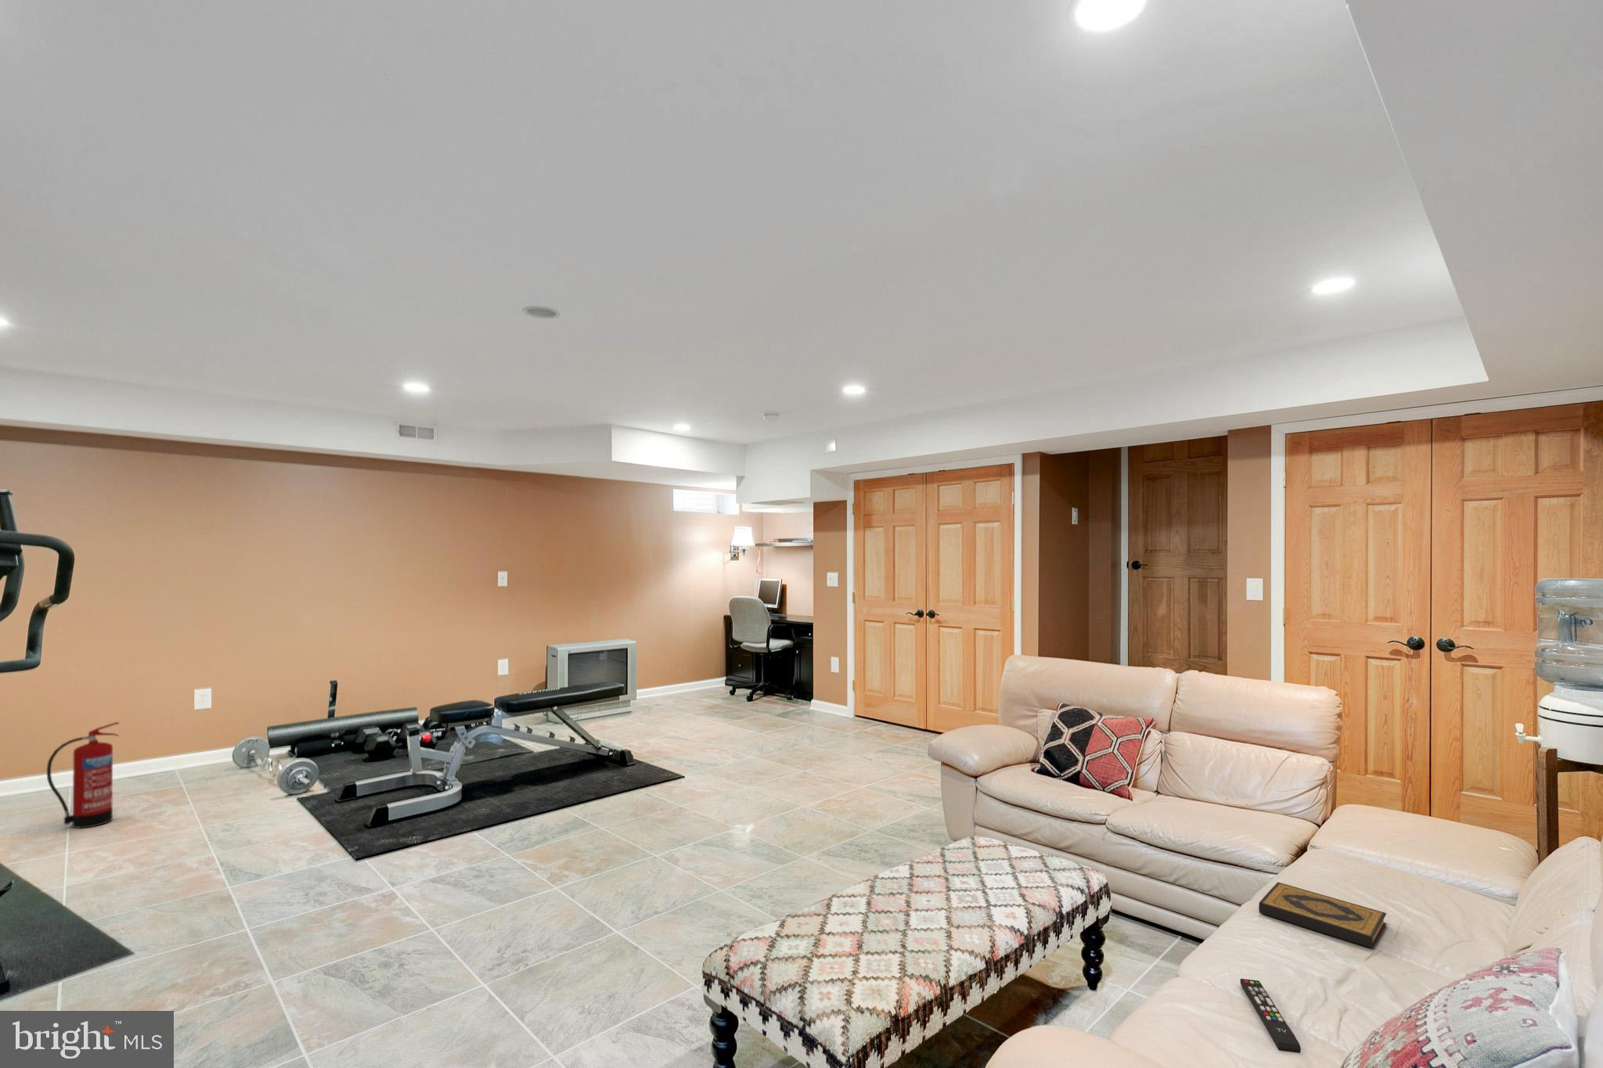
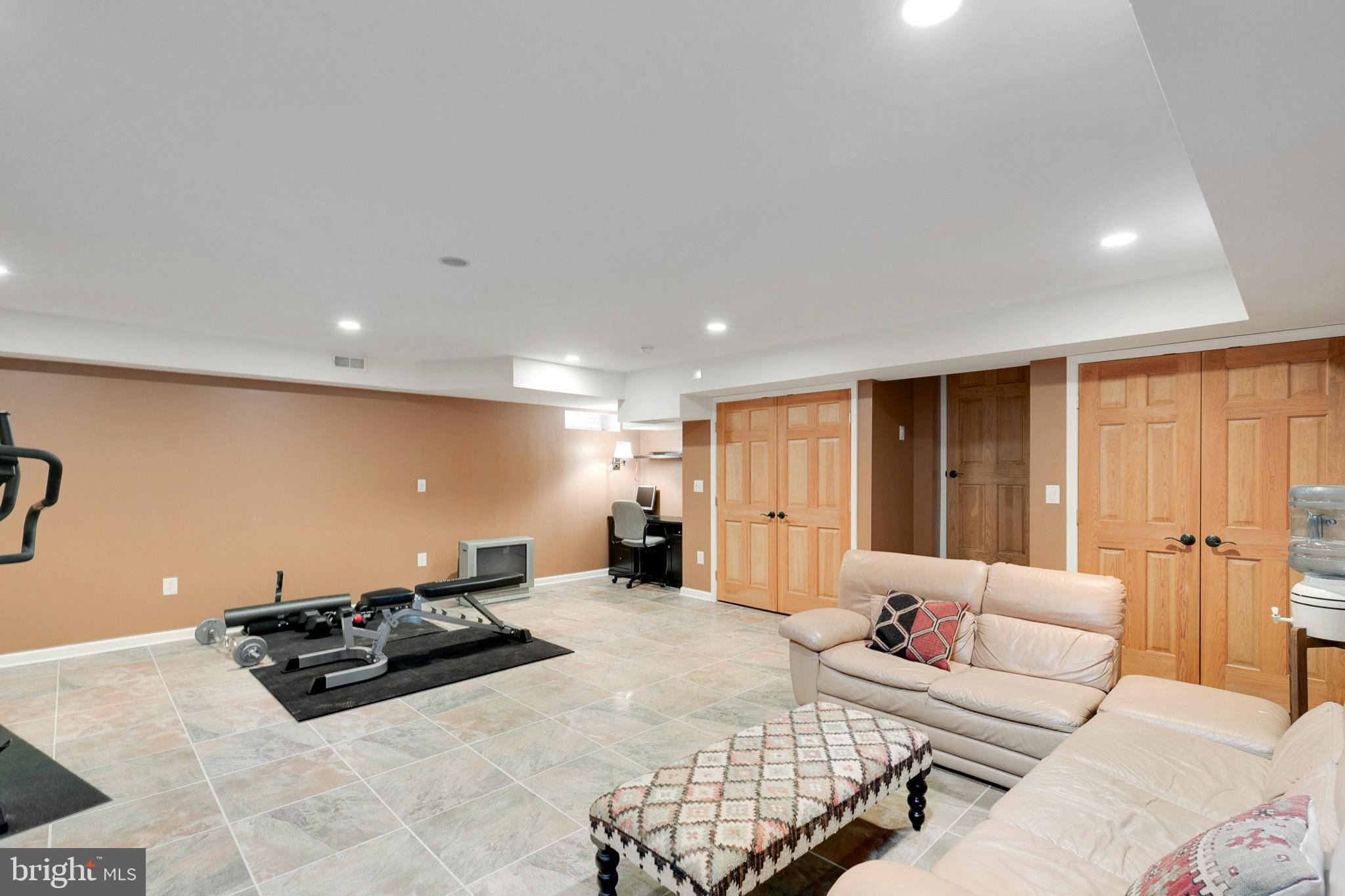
- fire extinguisher (83, 776)
- remote control (1268, 1012)
- hardback book (1322, 913)
